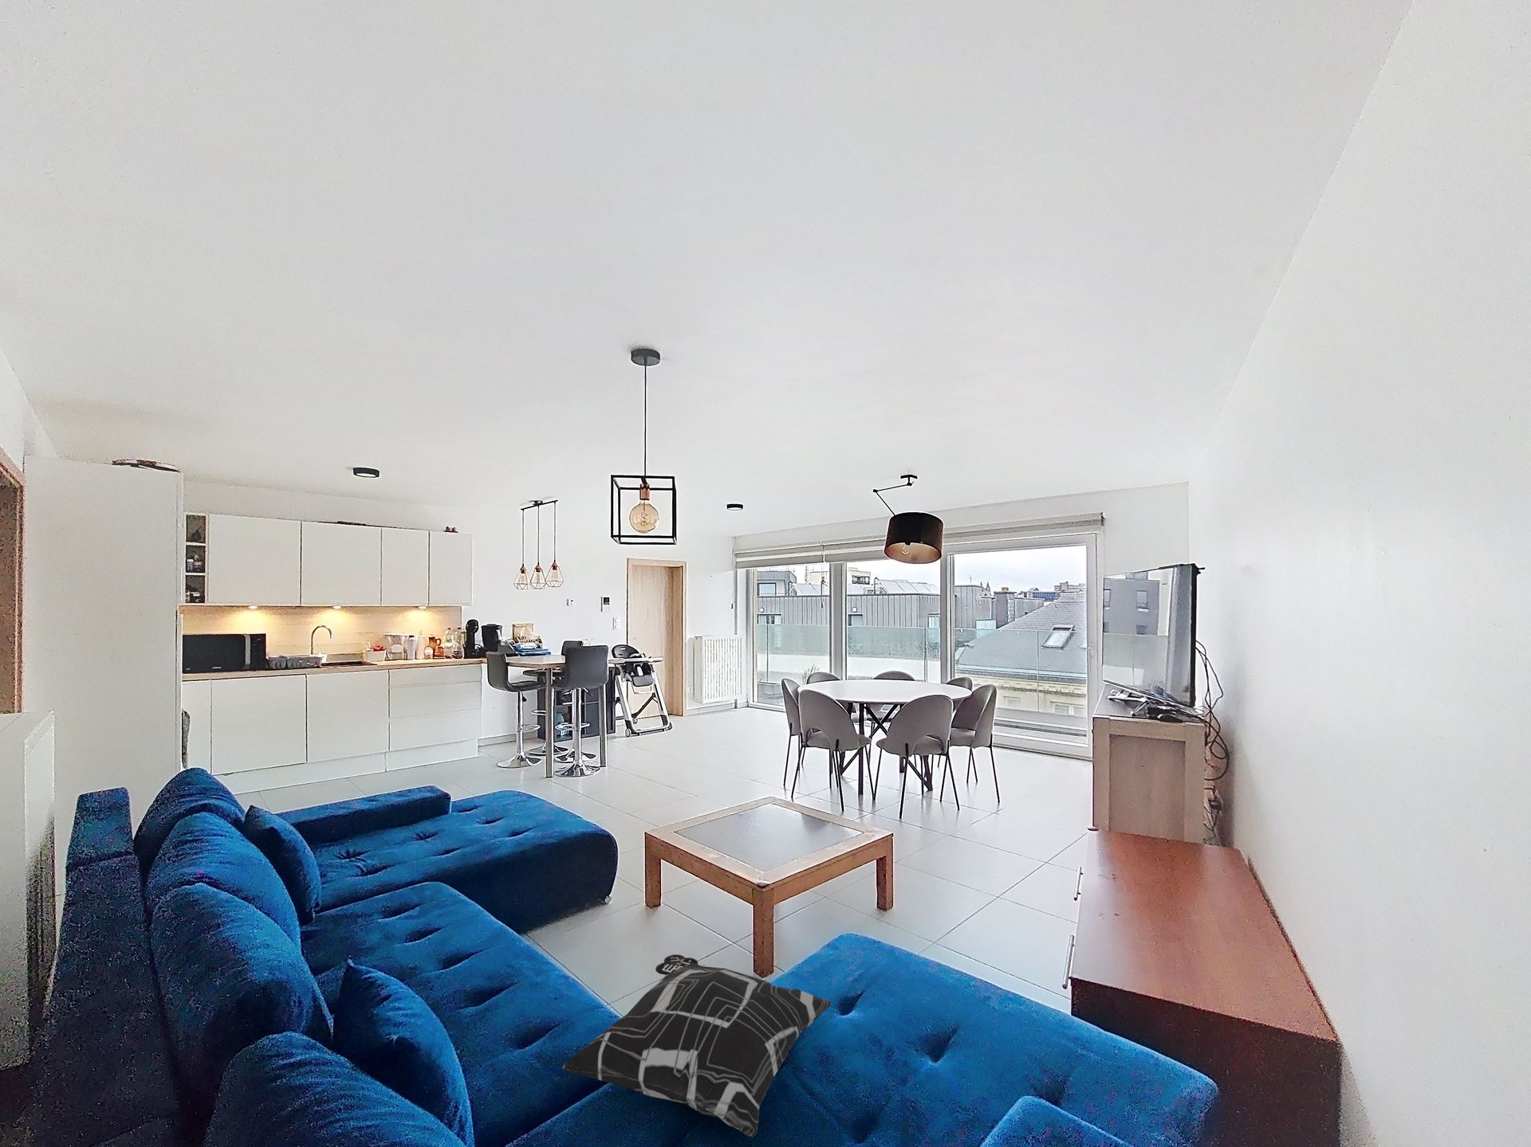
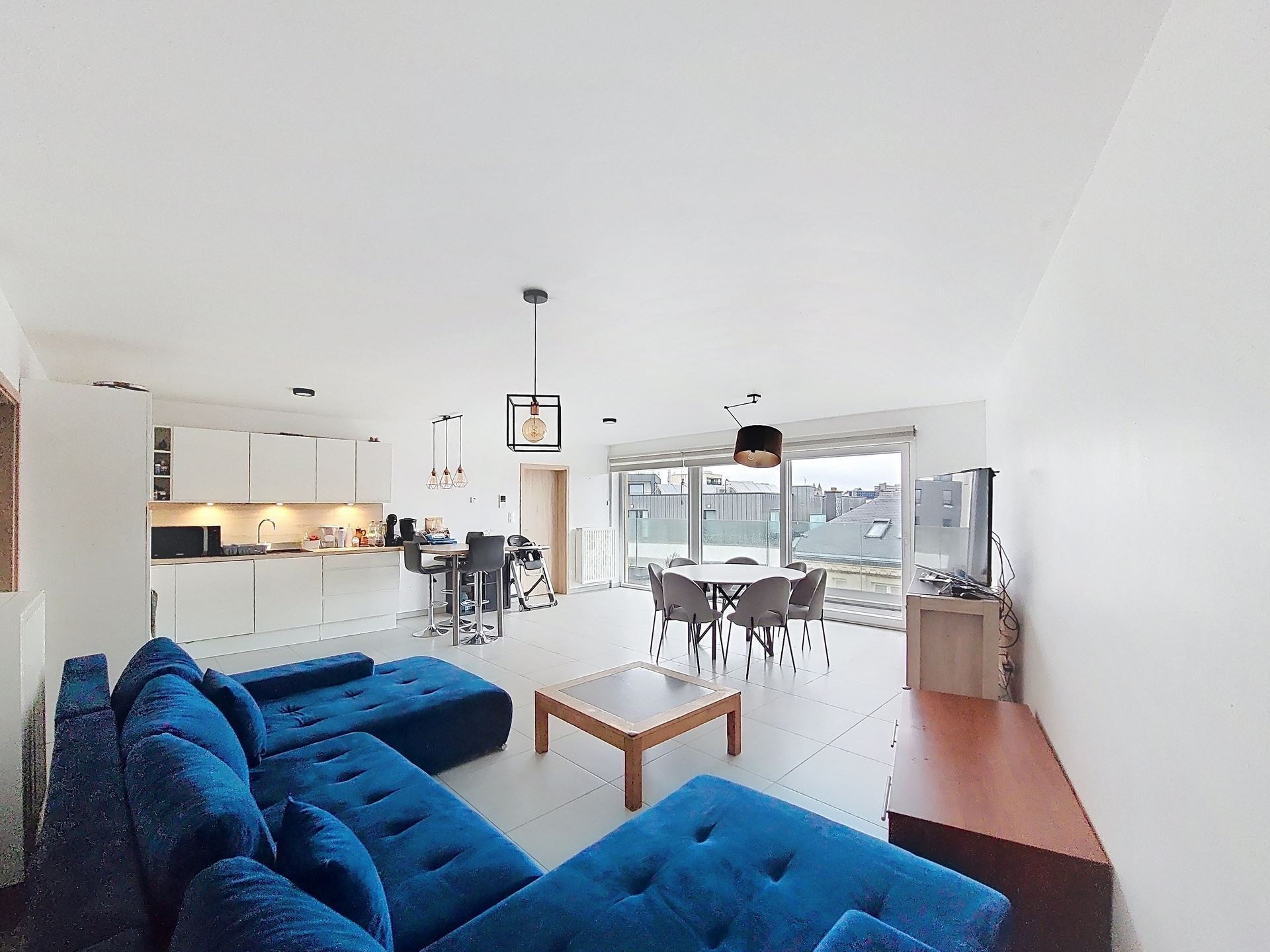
- decorative pillow (704, 1027)
